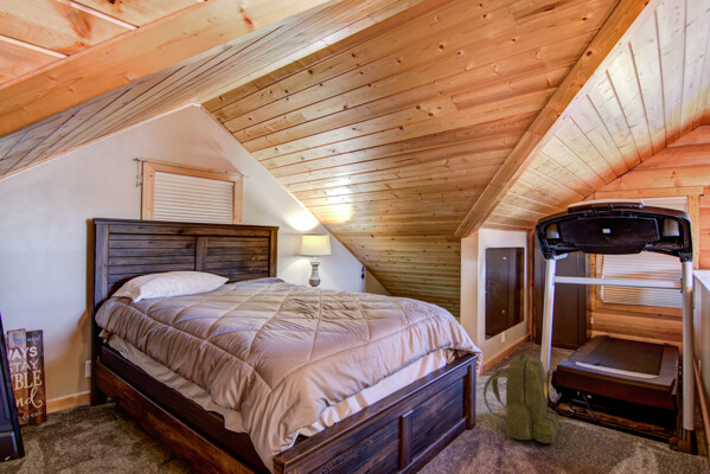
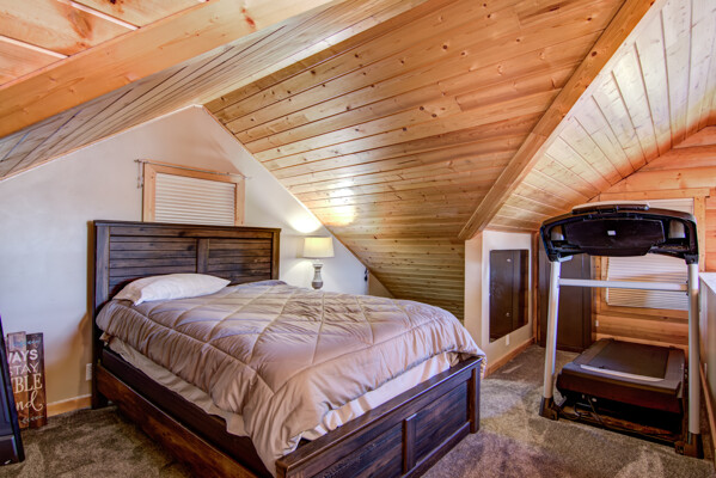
- backpack (520, 391)
